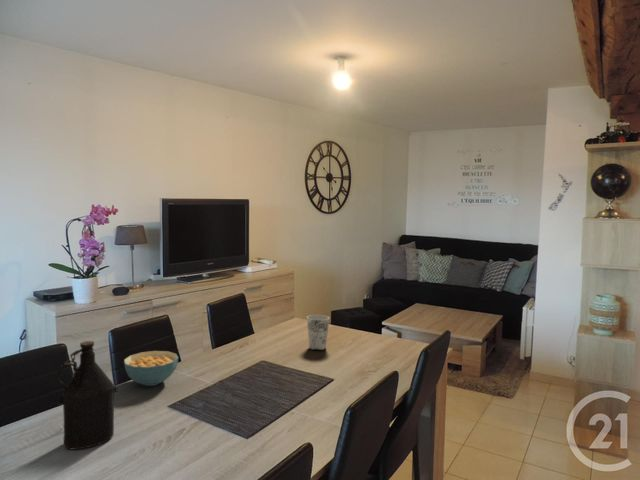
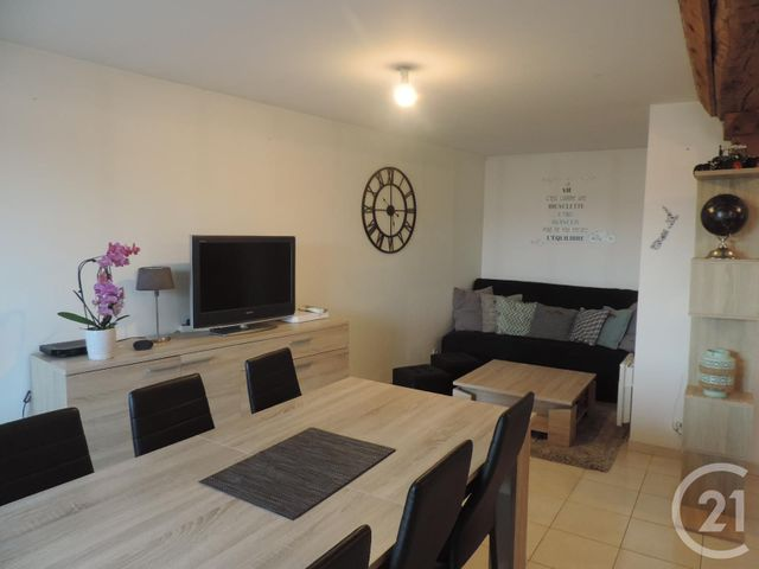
- bottle (88, 391)
- cereal bowl (151, 370)
- cup (317, 332)
